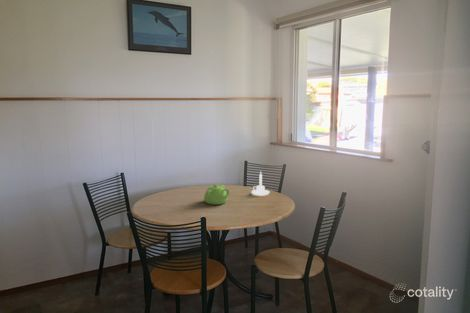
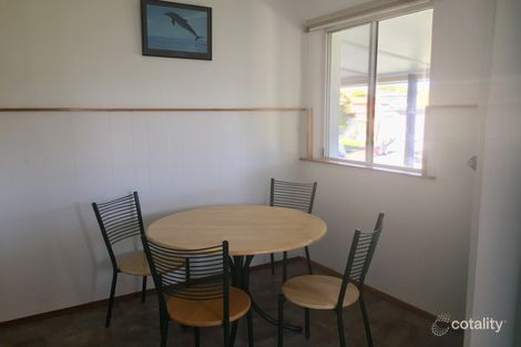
- candle holder (260, 182)
- teapot (217, 193)
